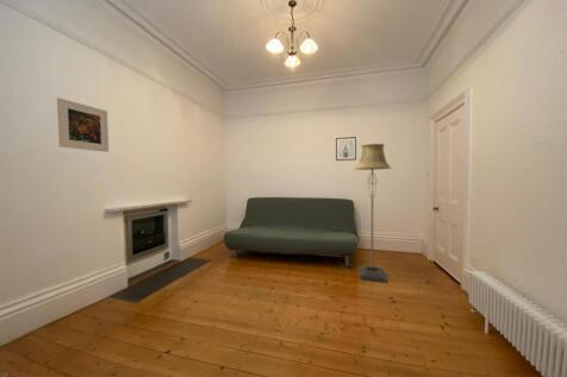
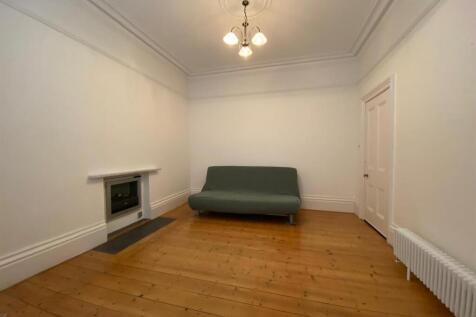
- floor lamp (372, 211)
- wall art (345, 149)
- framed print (85, 127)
